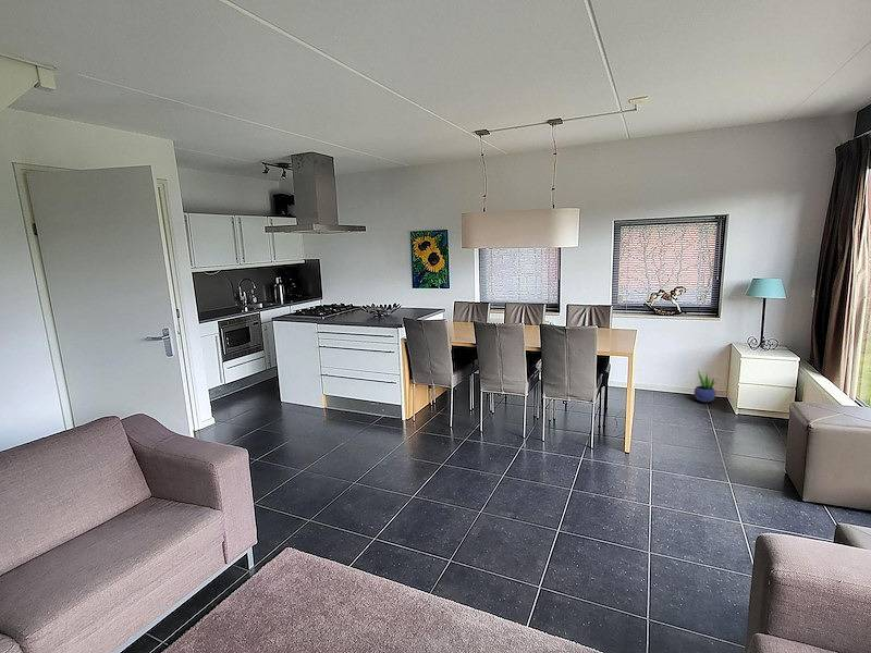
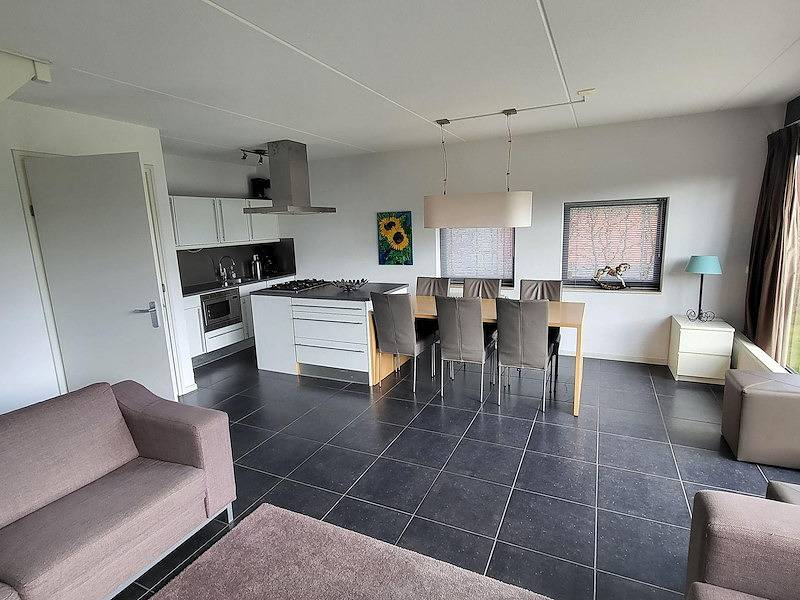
- potted plant (706, 385)
